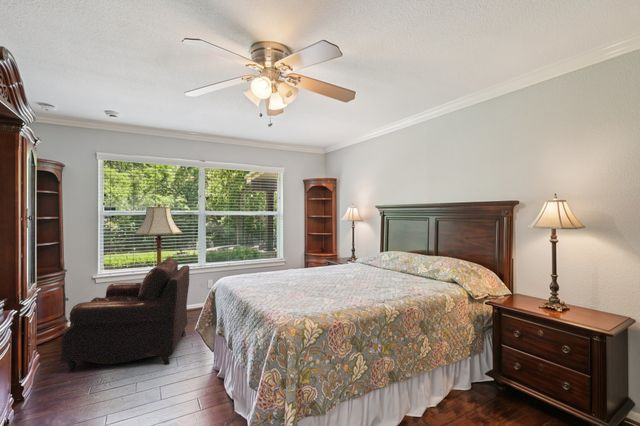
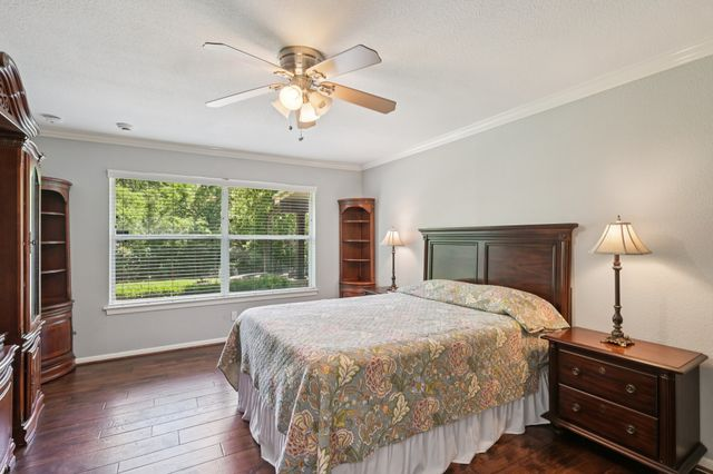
- leather (133, 307)
- floor lamp (158, 261)
